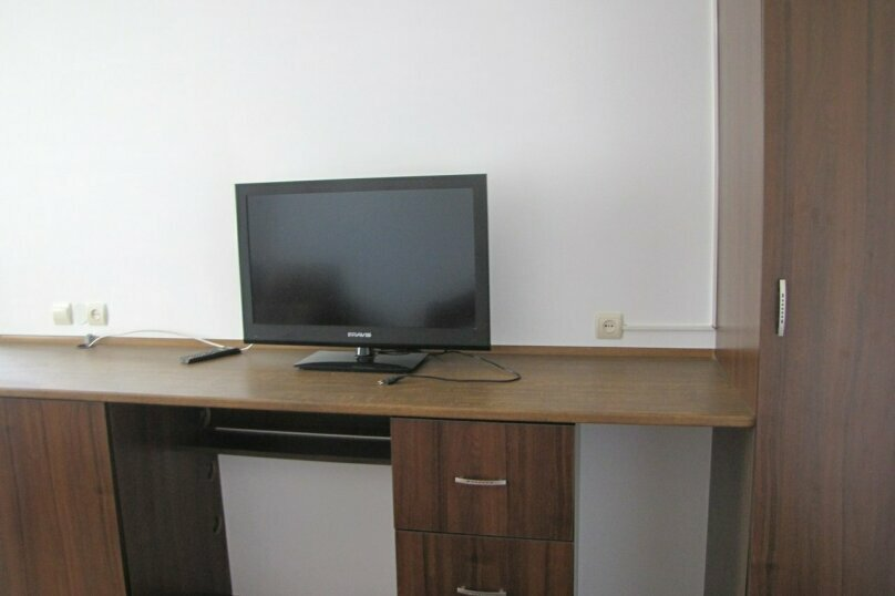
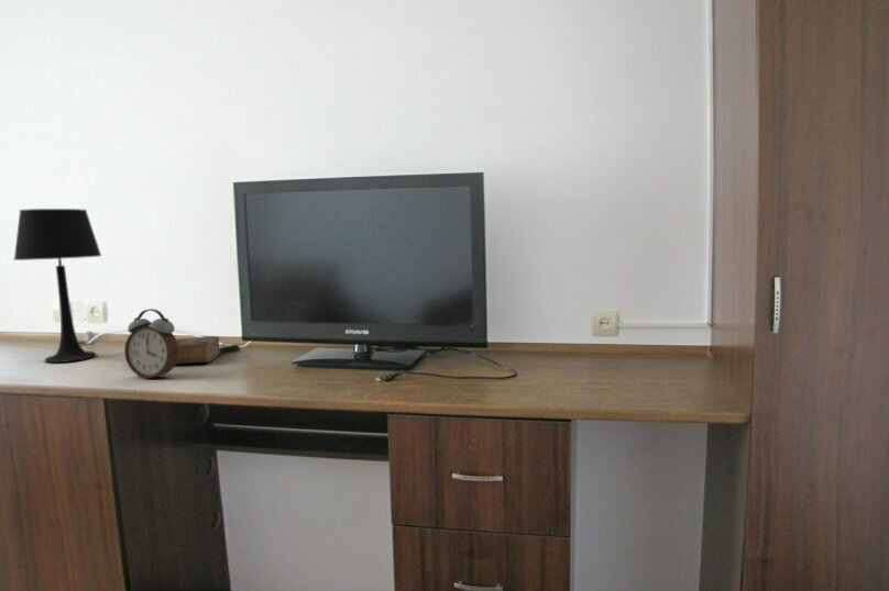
+ alarm clock (152, 343)
+ table lamp (62, 285)
+ book (179, 350)
